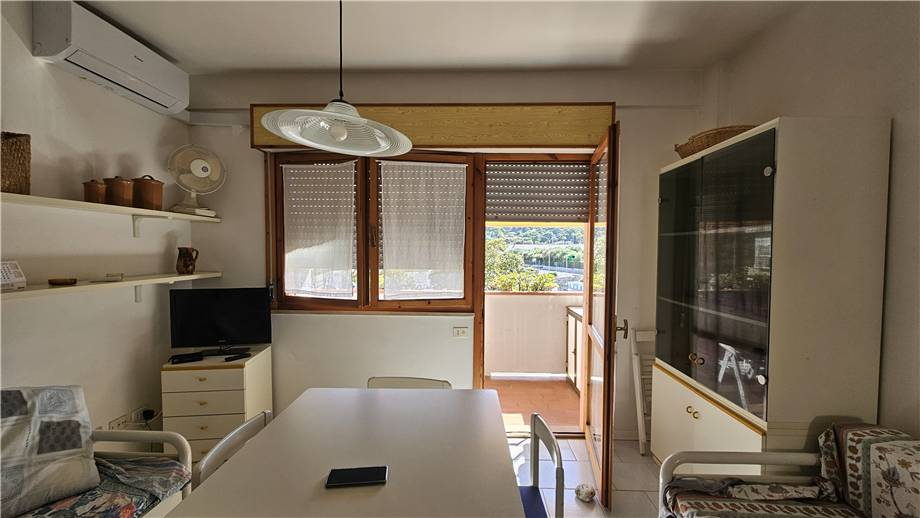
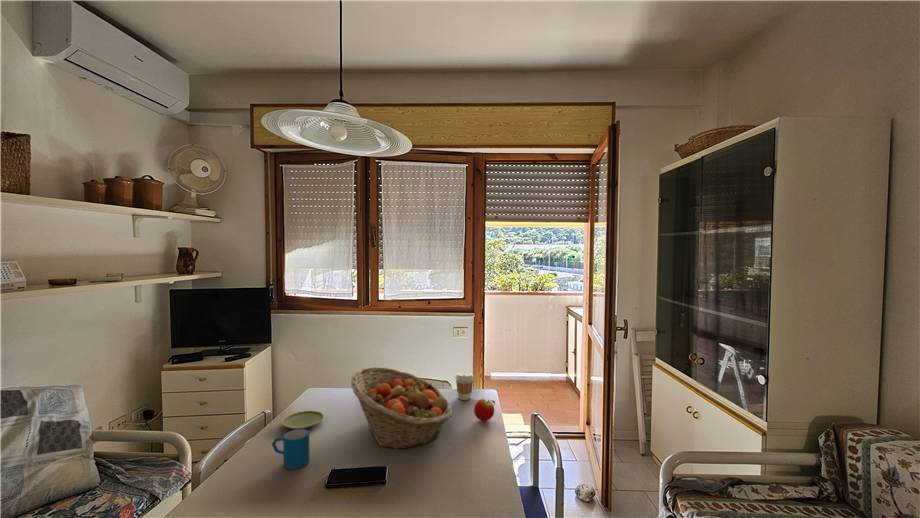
+ plate (303, 421)
+ mug (290, 448)
+ apple (484, 409)
+ coffee cup (464, 385)
+ fruit basket (401, 401)
